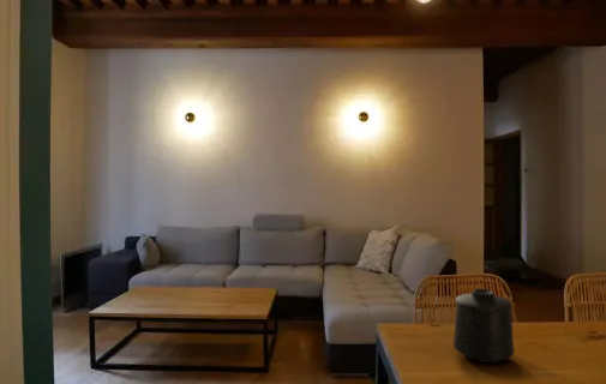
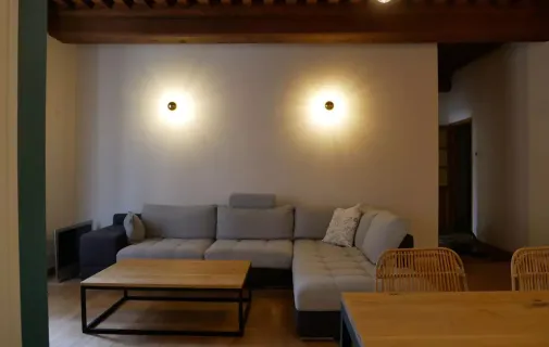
- mug (478, 320)
